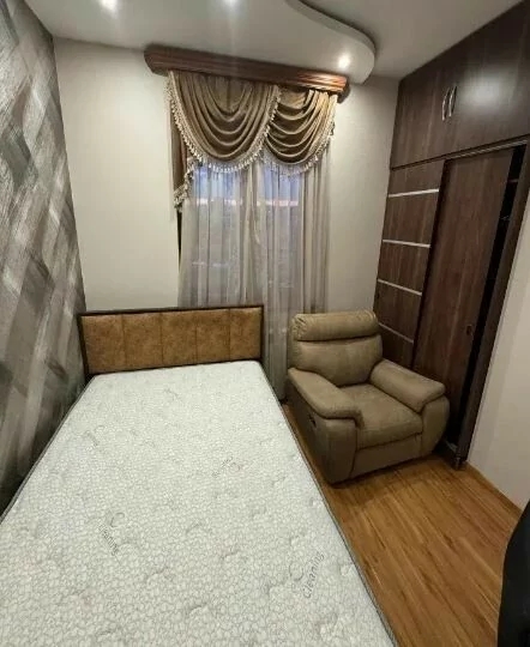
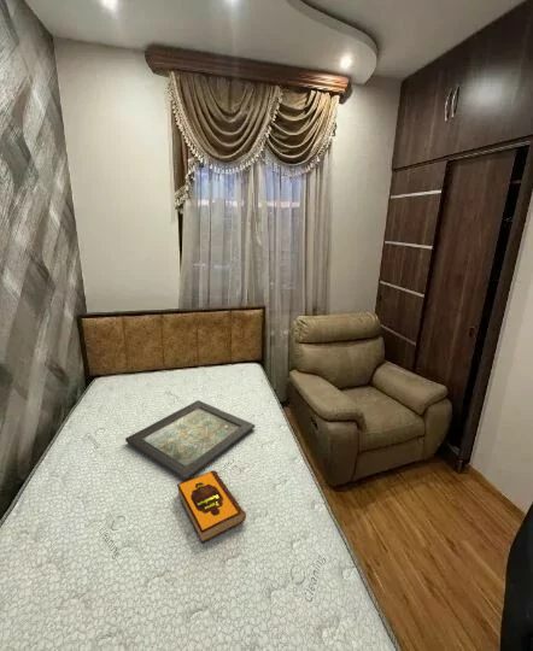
+ hardback book (210, 502)
+ tray (193, 433)
